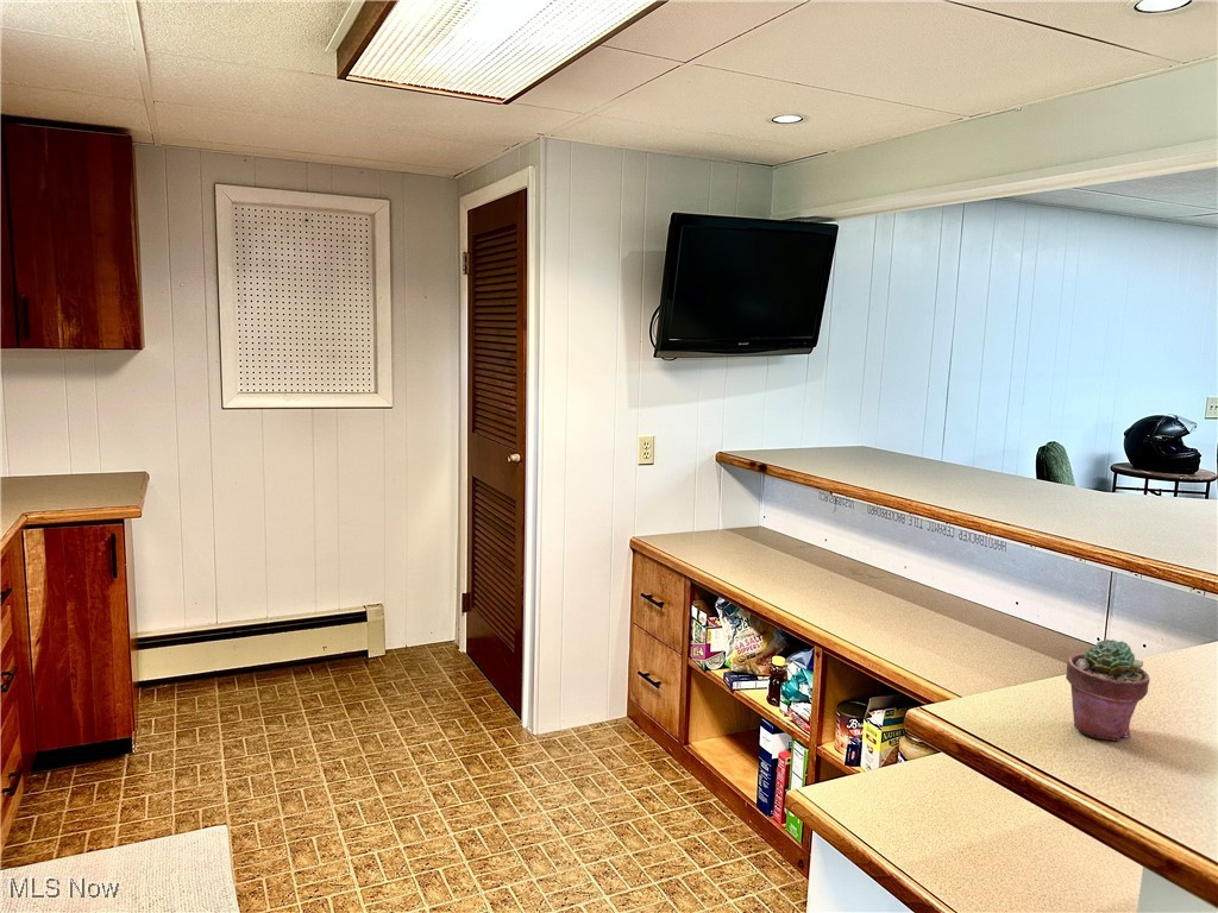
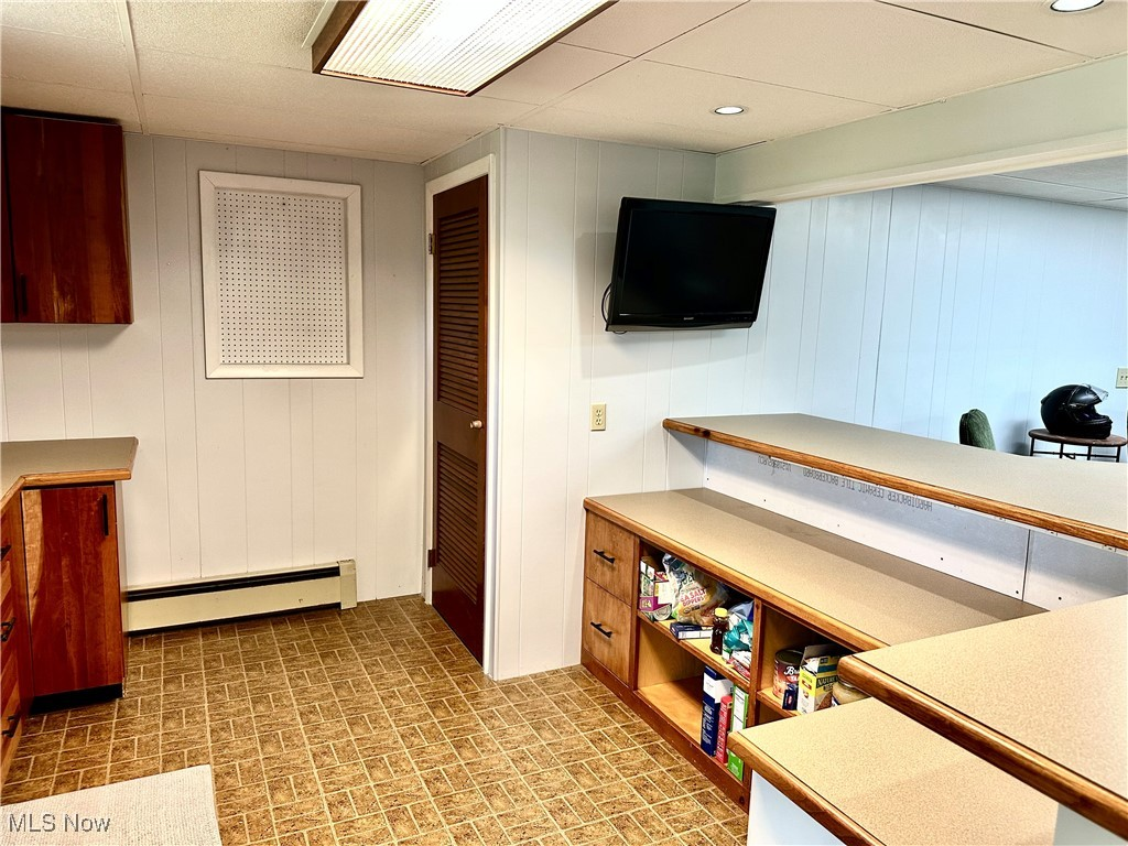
- potted succulent (1105, 685)
